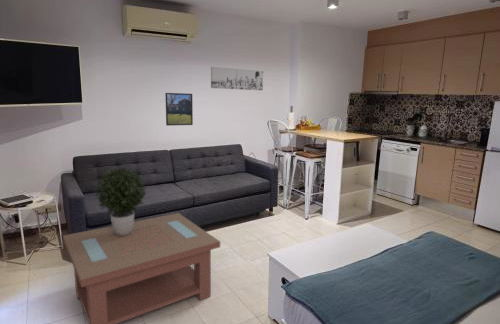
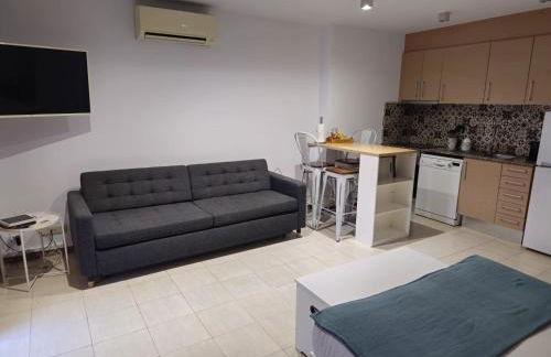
- coffee table (142, 267)
- potted plant (121, 201)
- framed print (179, 109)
- wall art (238, 79)
